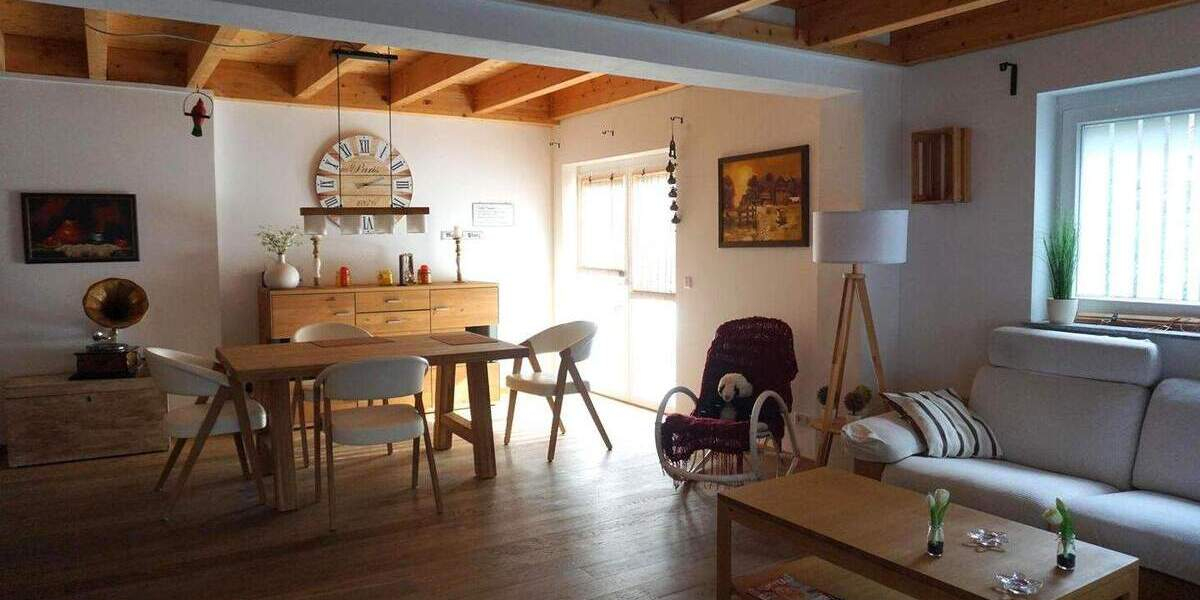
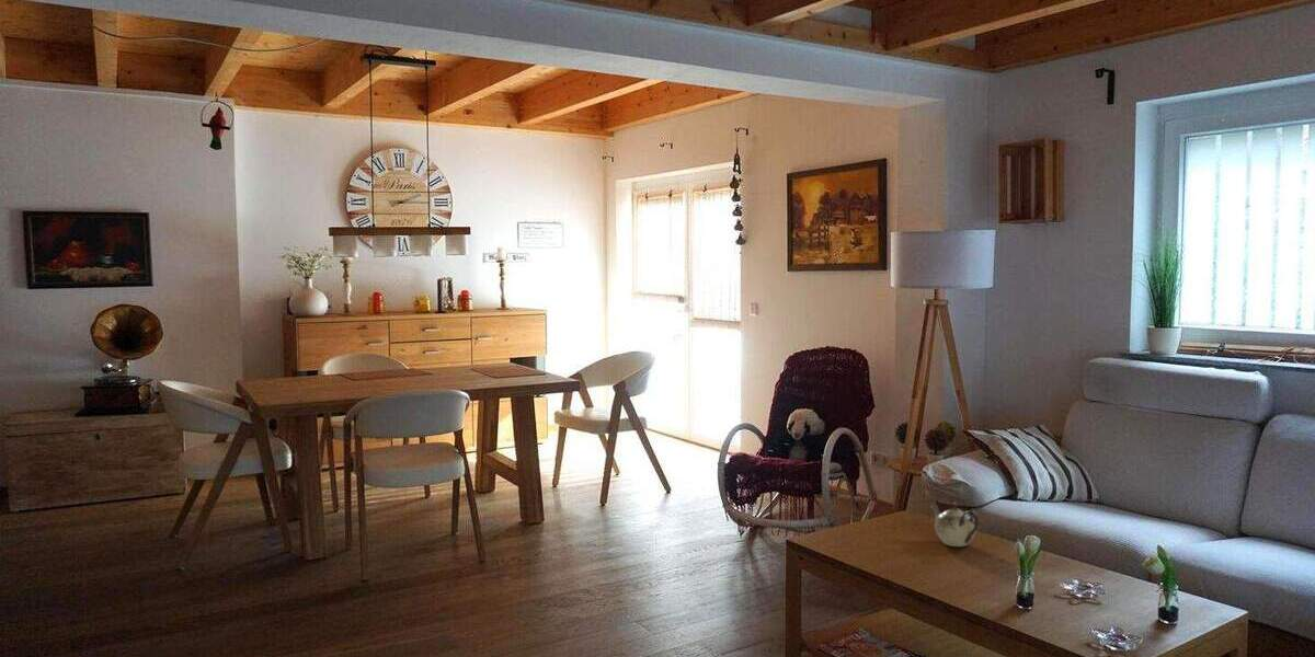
+ teapot (952, 522)
